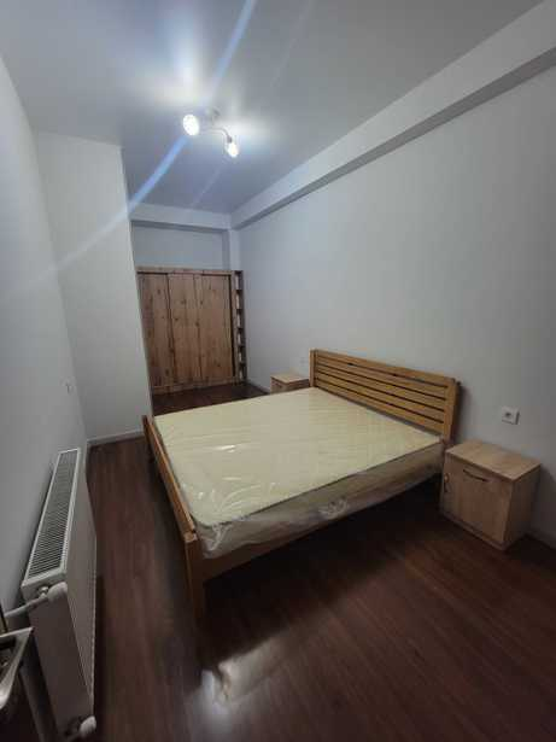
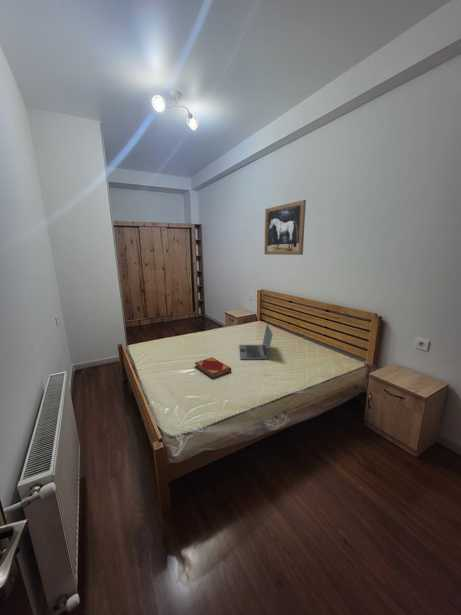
+ laptop (254, 345)
+ hardback book (212, 367)
+ wall art (282, 230)
